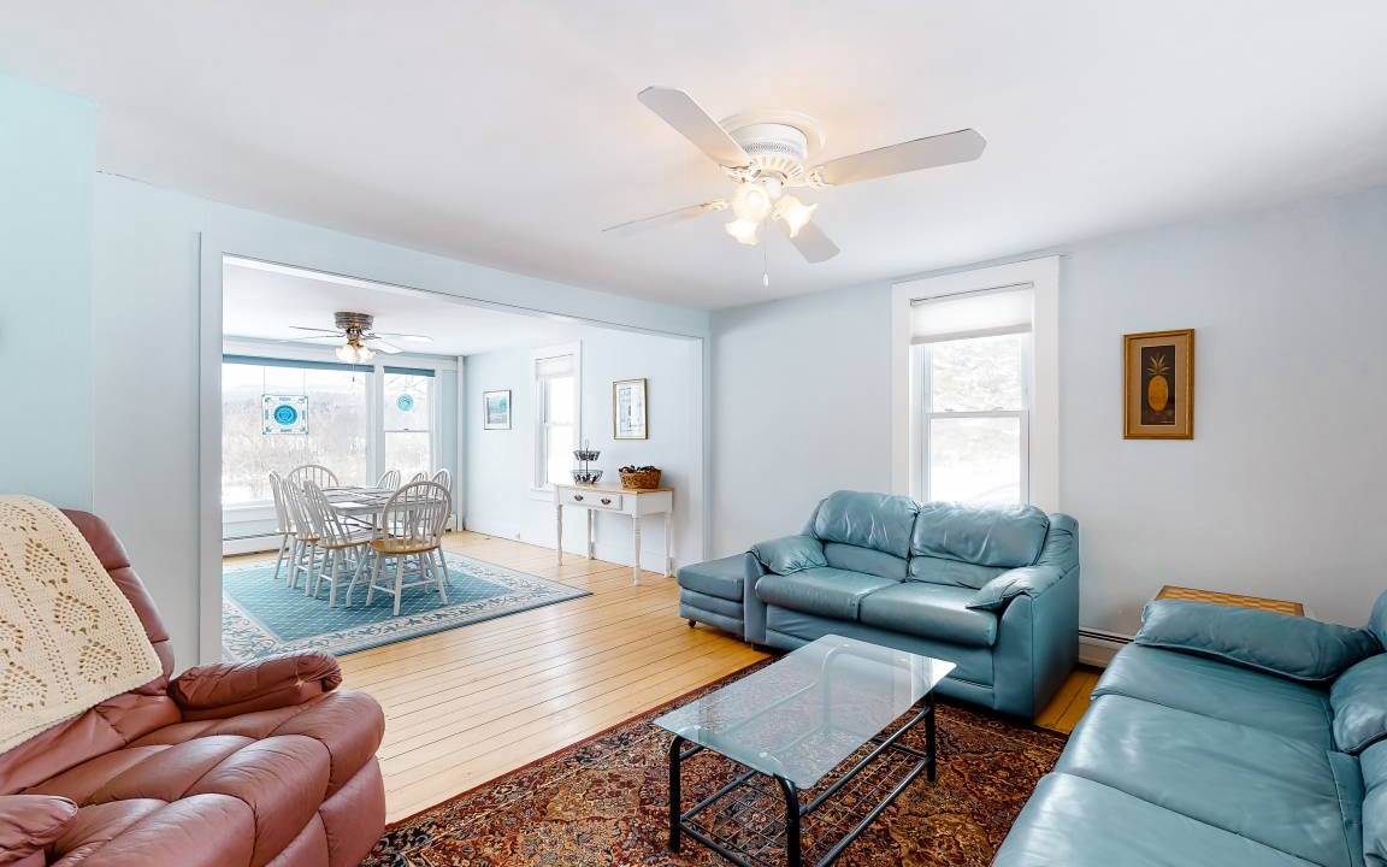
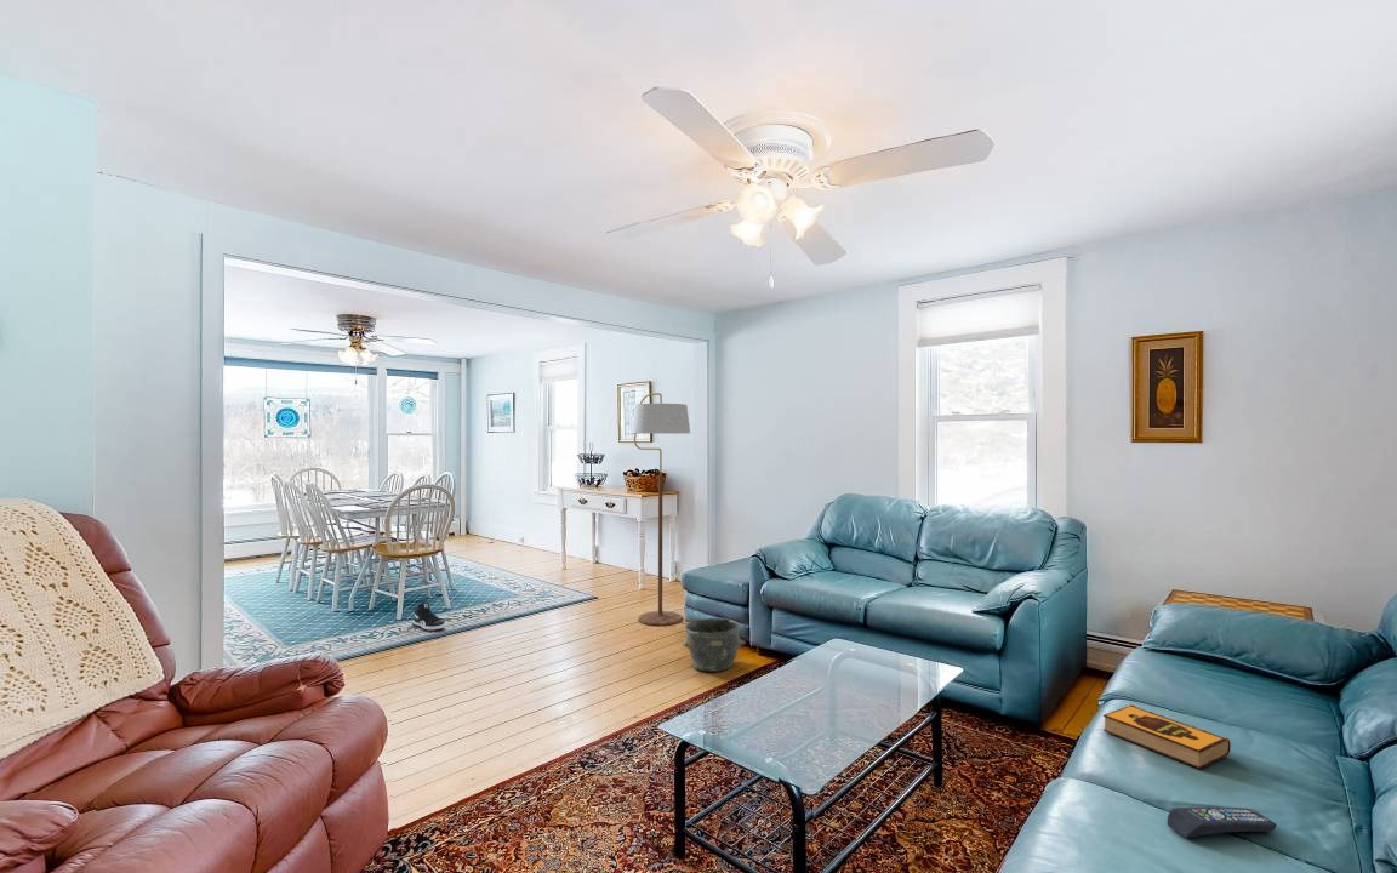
+ floor lamp (658, 504)
+ bucket (713, 644)
+ hardback book (1164, 734)
+ remote control (1220, 820)
+ sneaker (427, 614)
